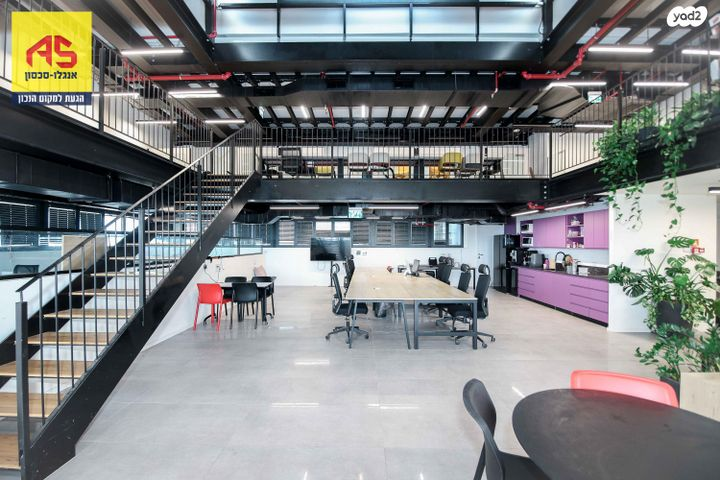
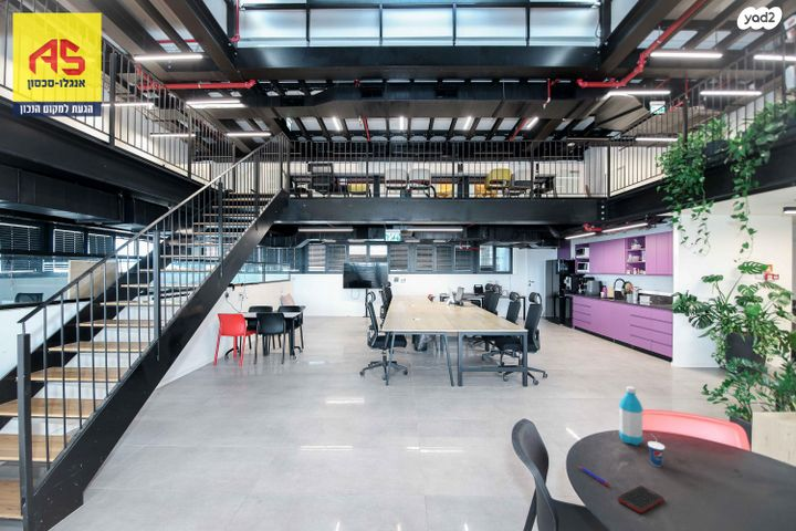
+ pen (593, 475)
+ cup (656, 448)
+ water bottle (630, 414)
+ cell phone (640, 499)
